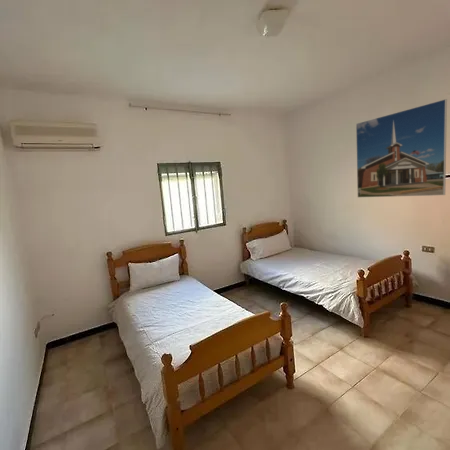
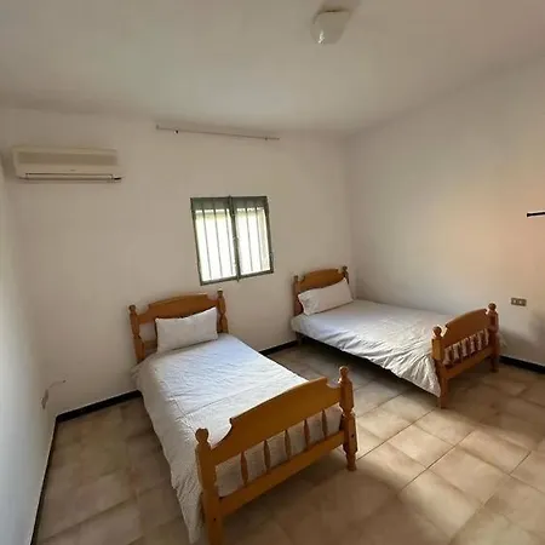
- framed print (395, 155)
